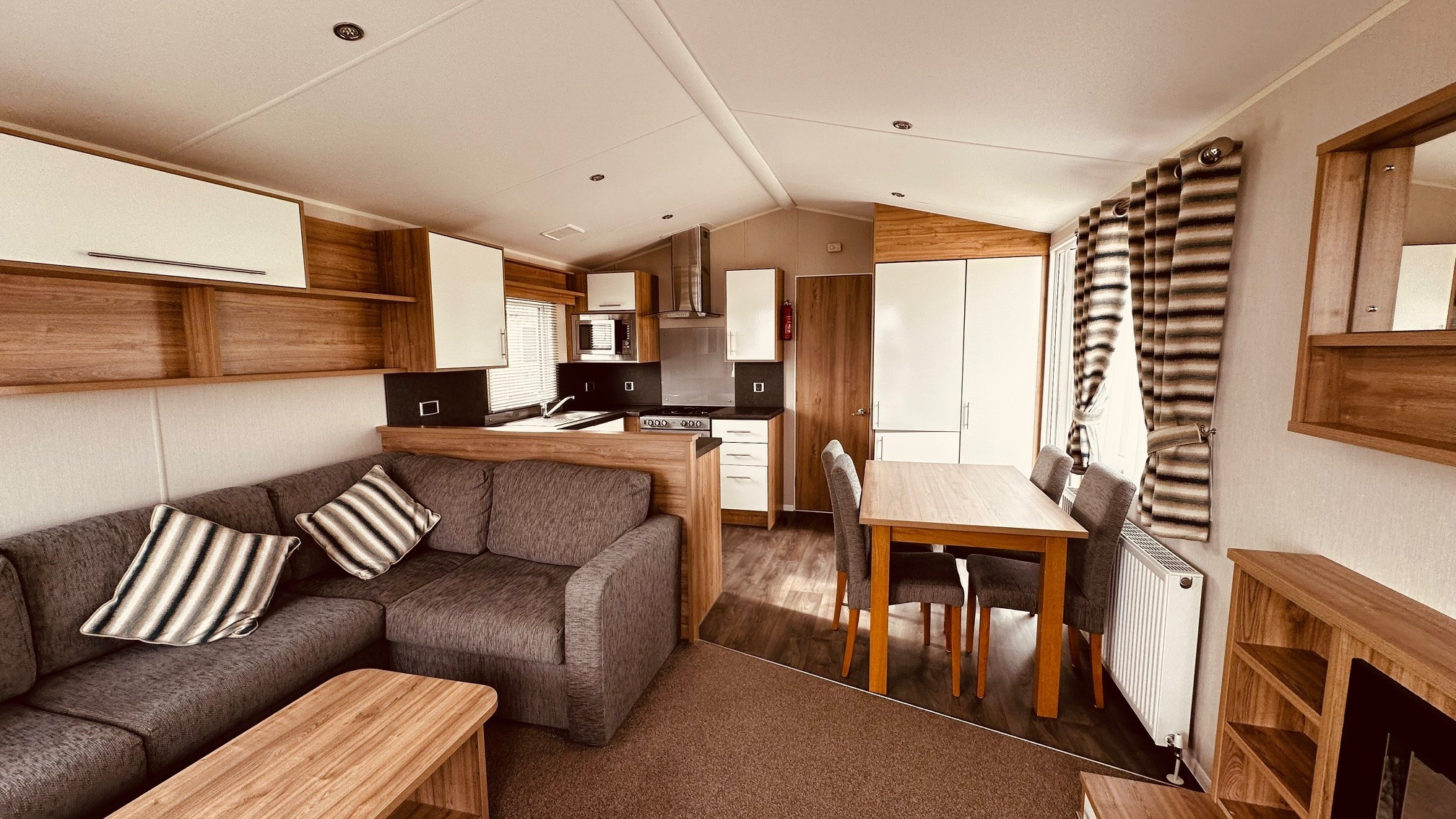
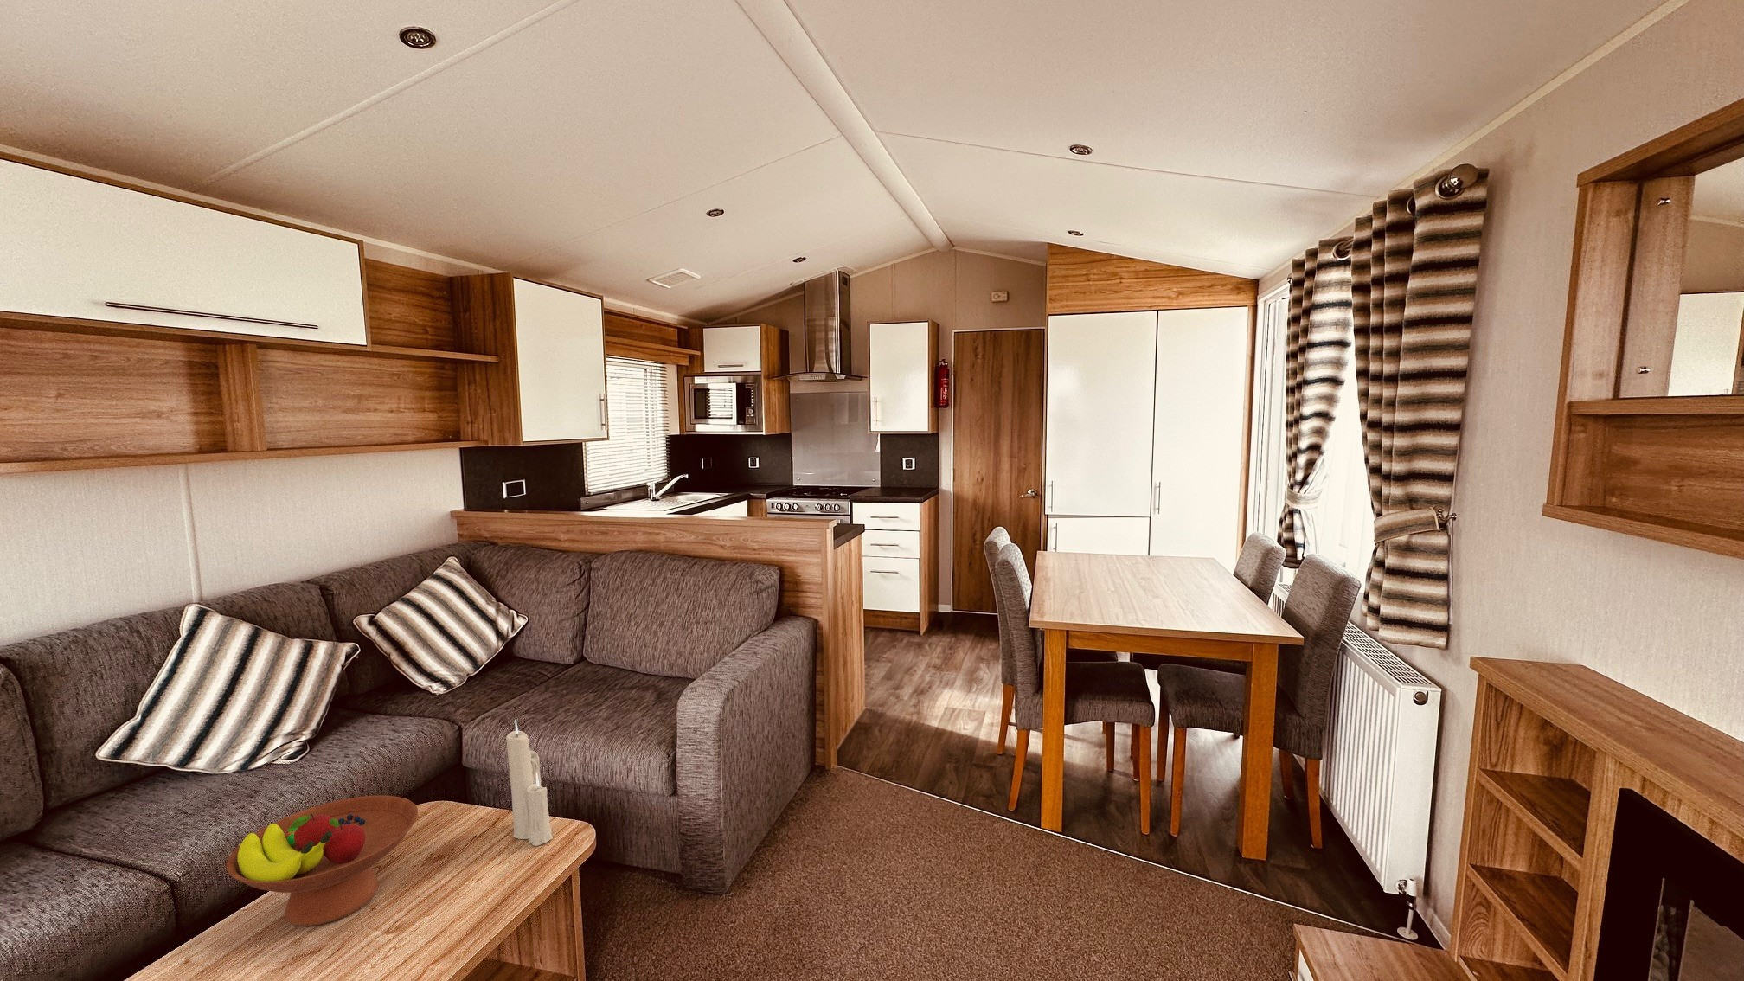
+ fruit bowl (329, 855)
+ candle (528, 771)
